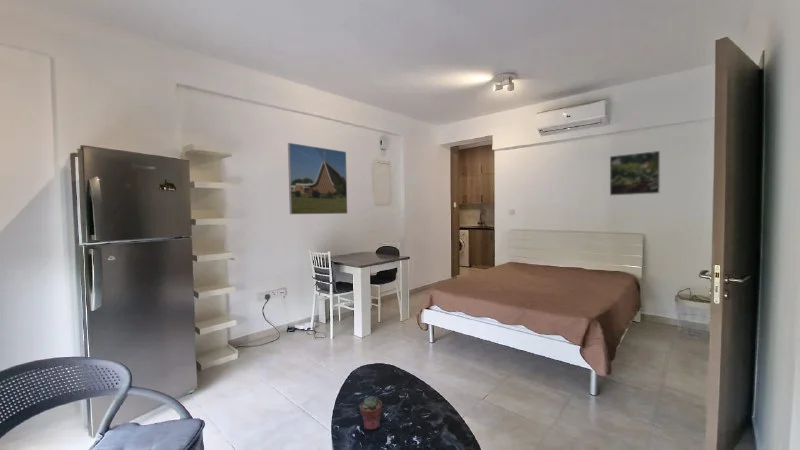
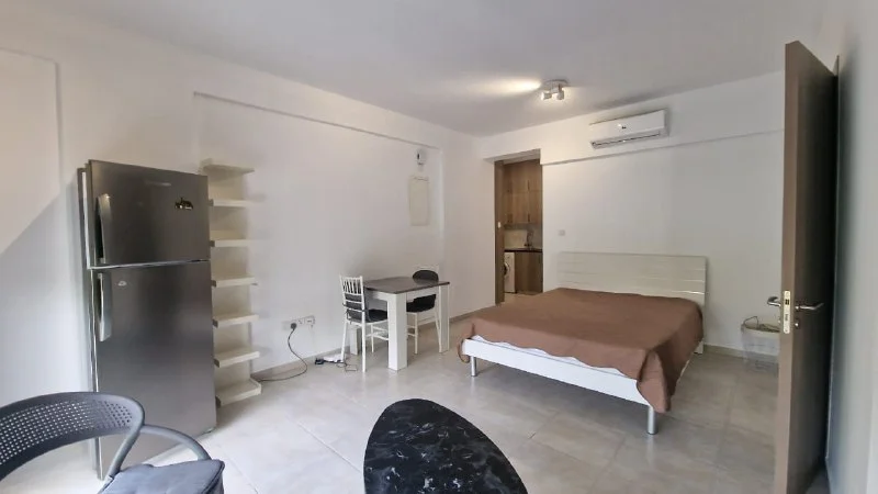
- potted succulent (371, 410)
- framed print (633, 174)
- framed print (319, 181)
